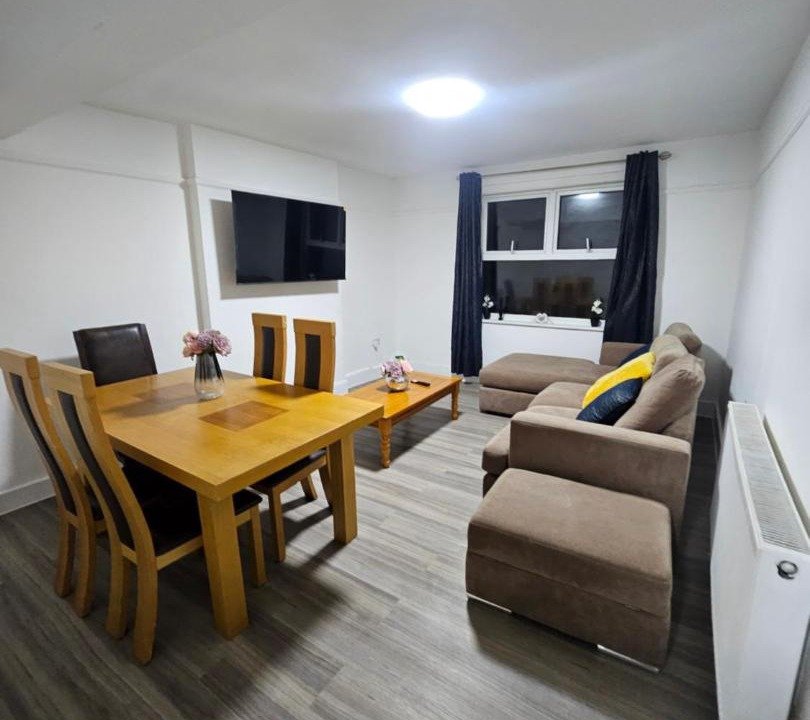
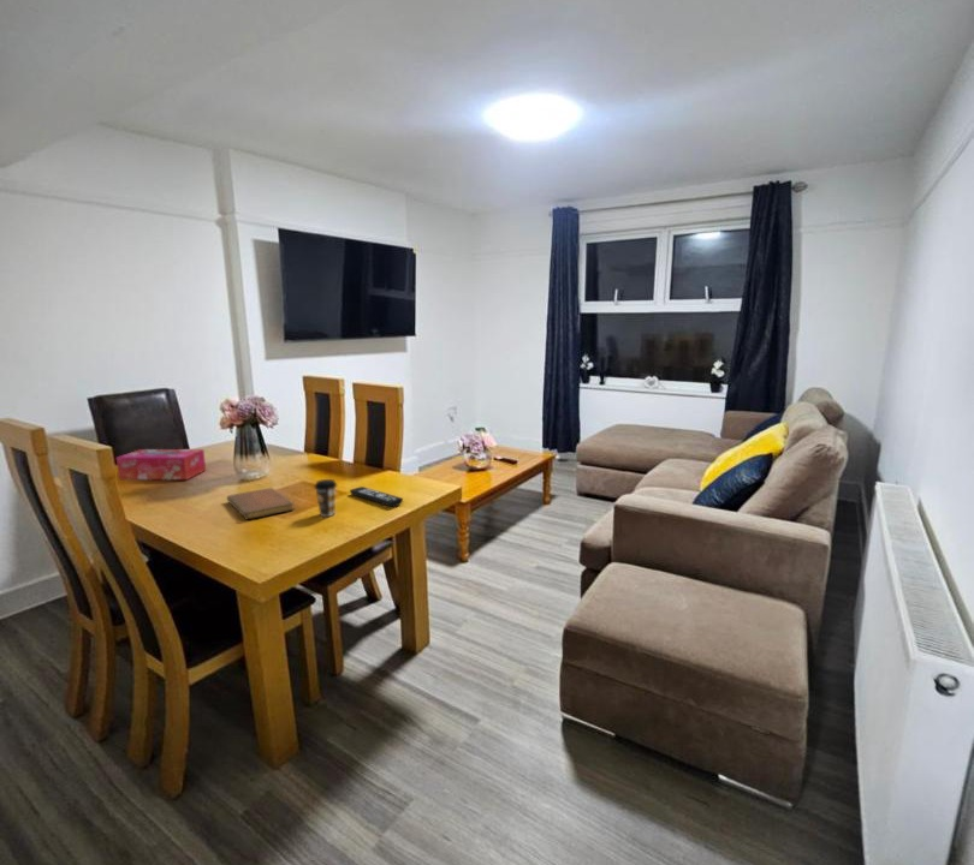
+ notebook (260, 502)
+ remote control (375, 496)
+ tissue box (162, 464)
+ coffee cup (326, 497)
